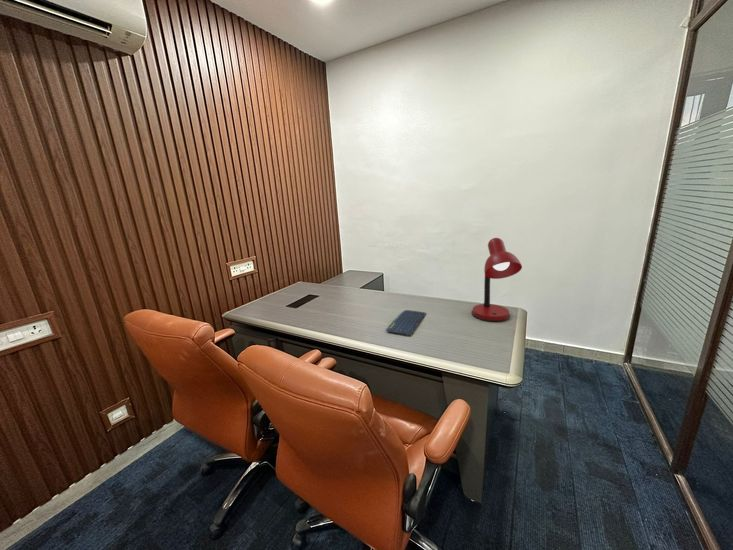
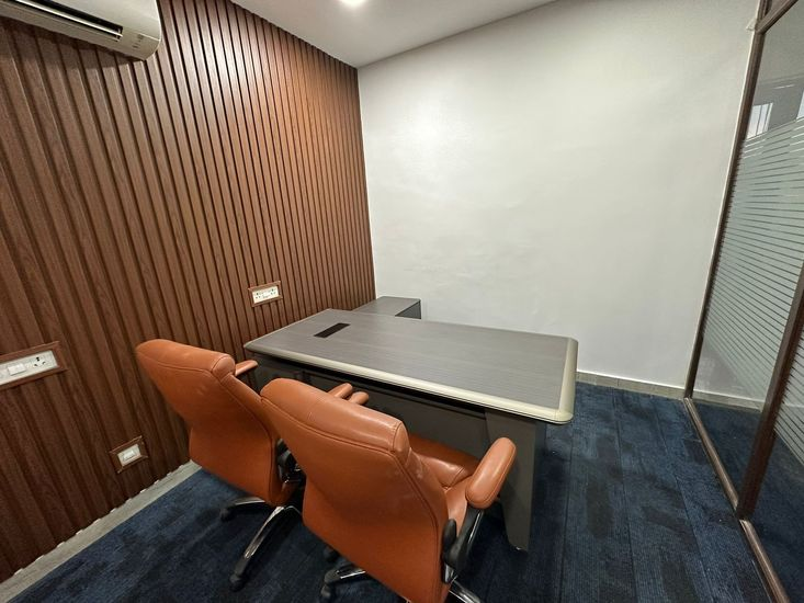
- desk lamp (495, 278)
- keyboard (407, 320)
